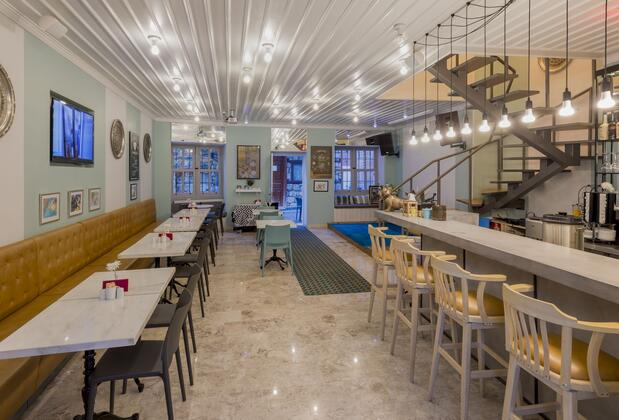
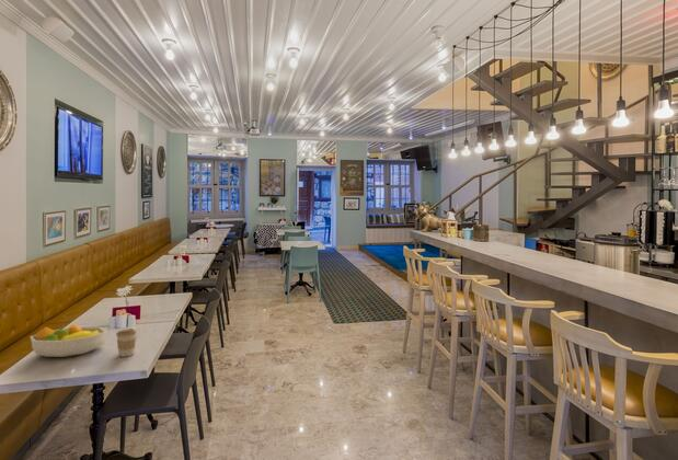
+ coffee cup (126, 341)
+ fruit bowl (69, 338)
